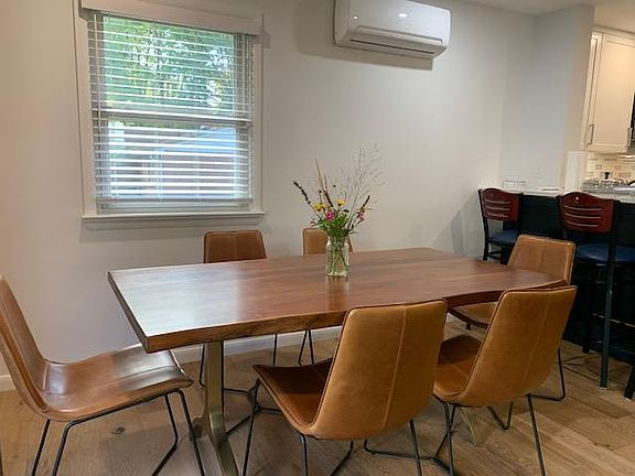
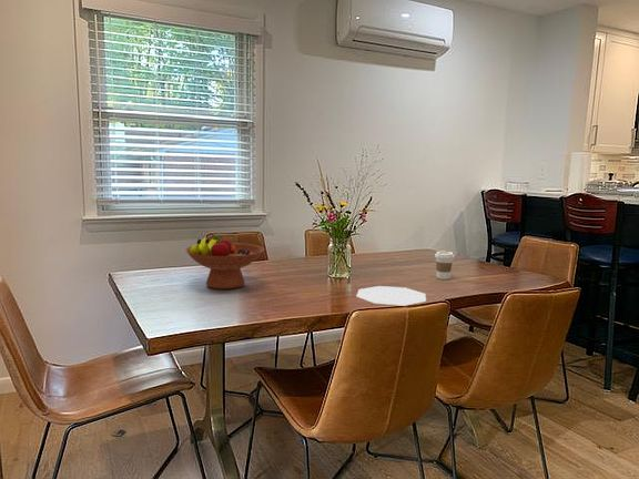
+ plate (390, 293)
+ coffee cup (444, 265)
+ fruit bowl (225, 259)
